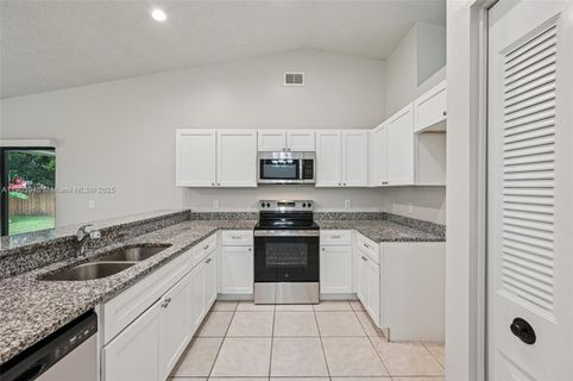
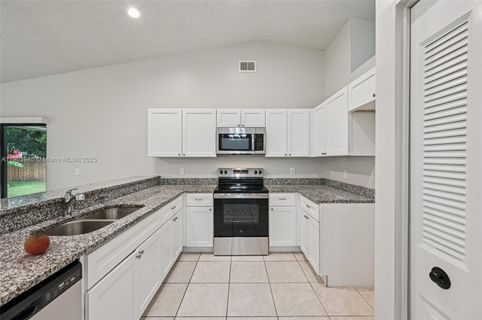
+ fruit (37, 242)
